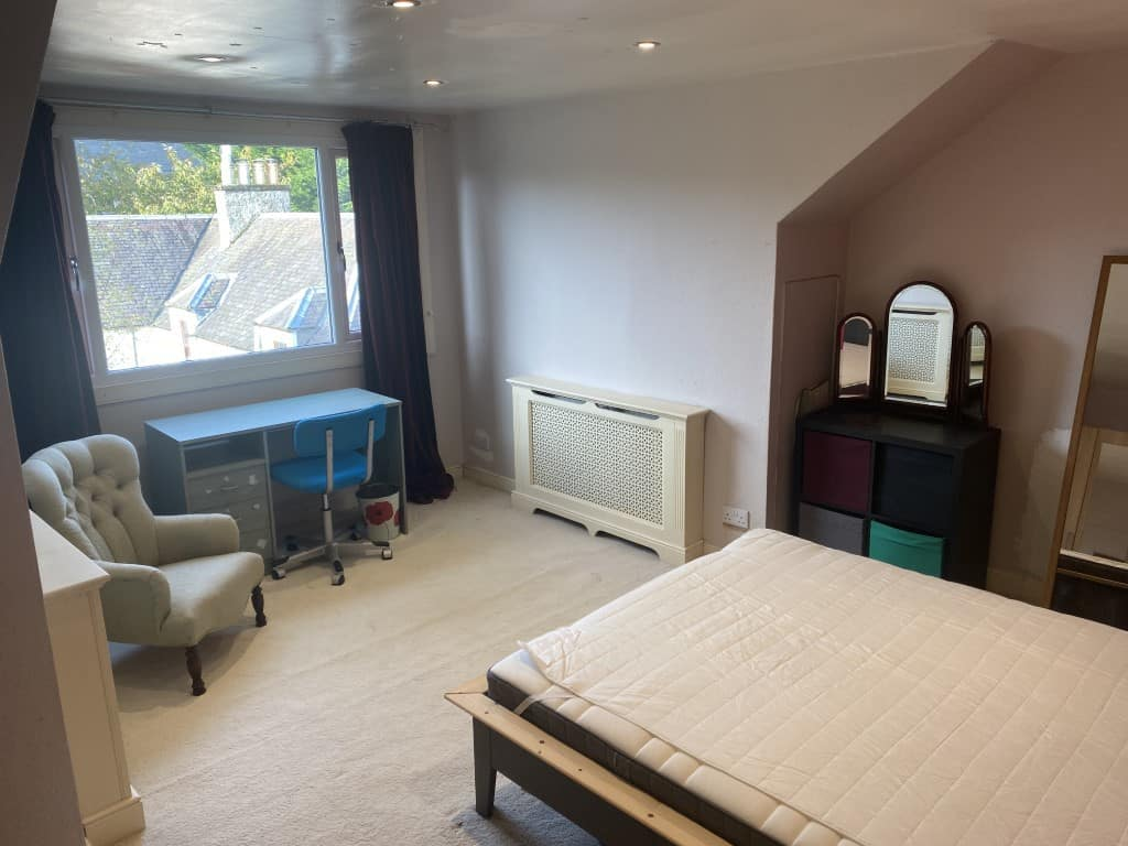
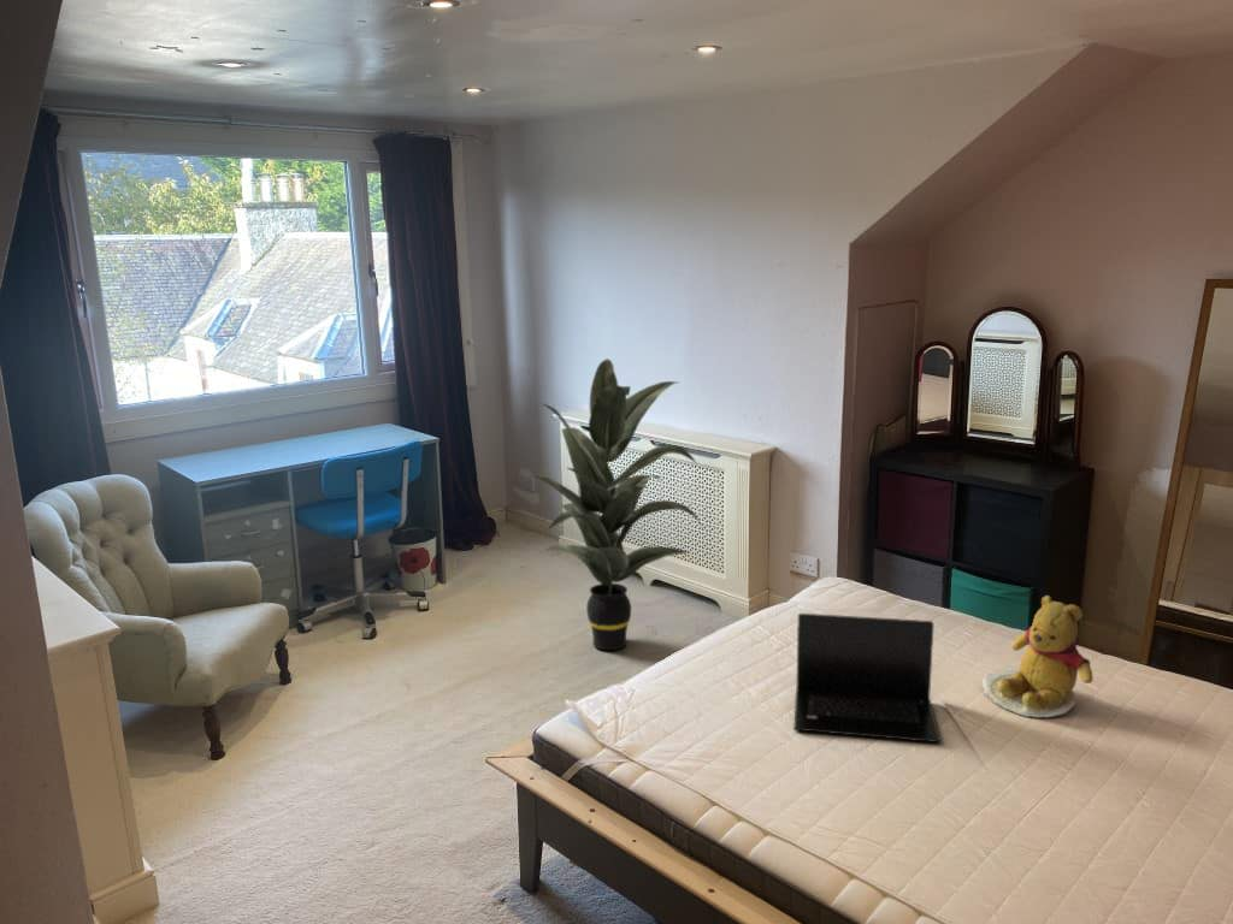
+ indoor plant (614, 504)
+ teddy bear (1042, 650)
+ laptop (865, 675)
